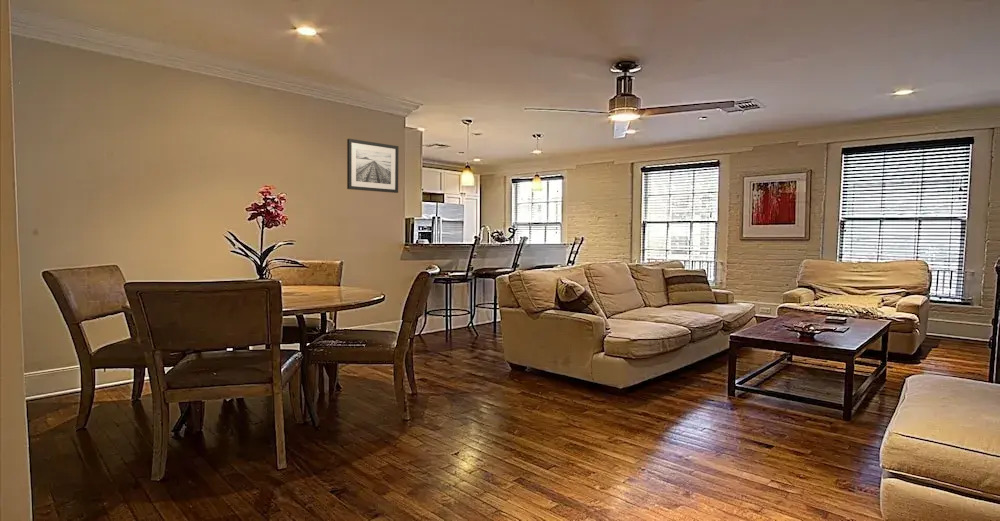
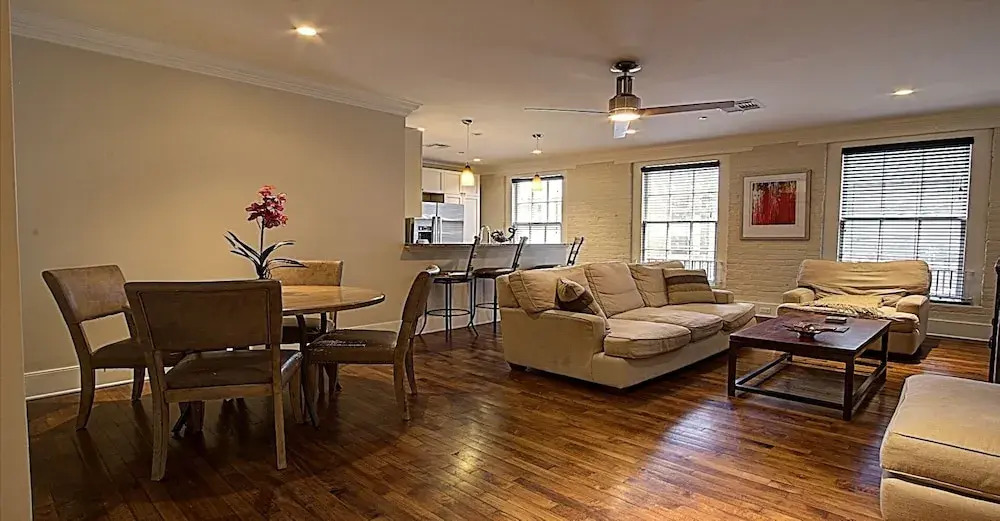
- wall art (373, 166)
